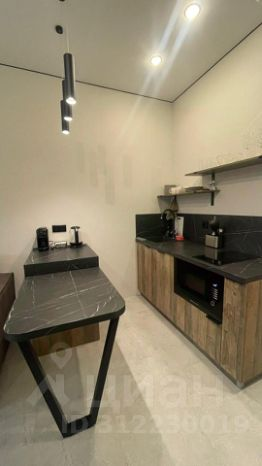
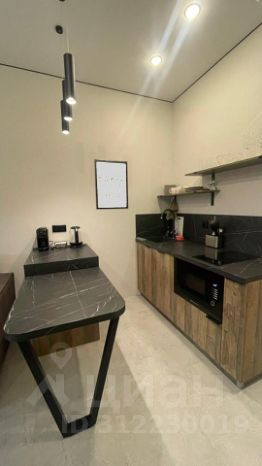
+ wall art (112, 185)
